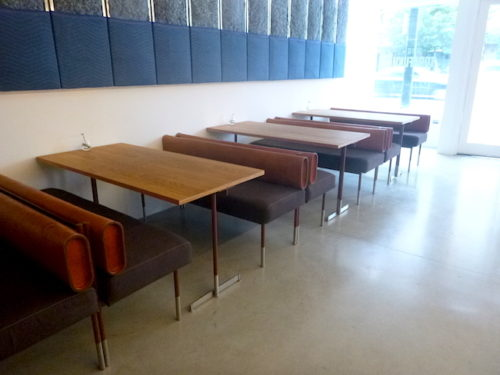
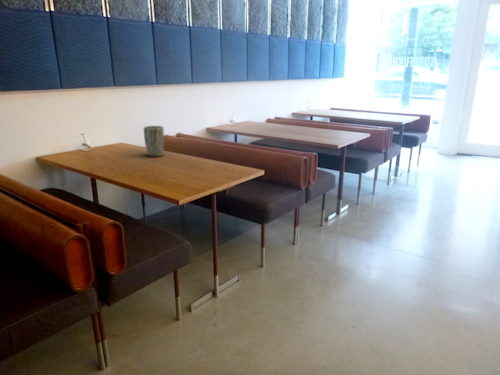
+ plant pot (154, 141)
